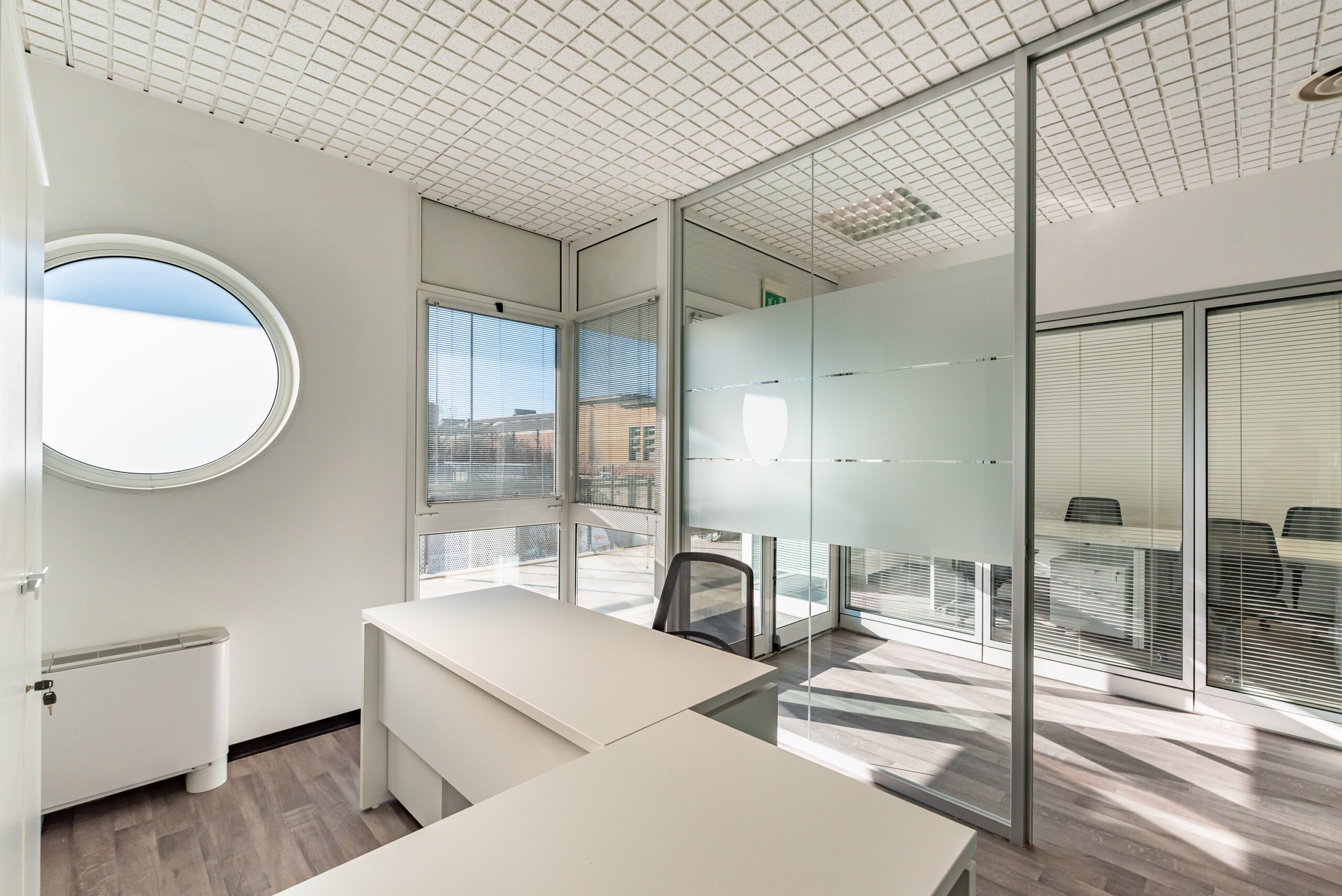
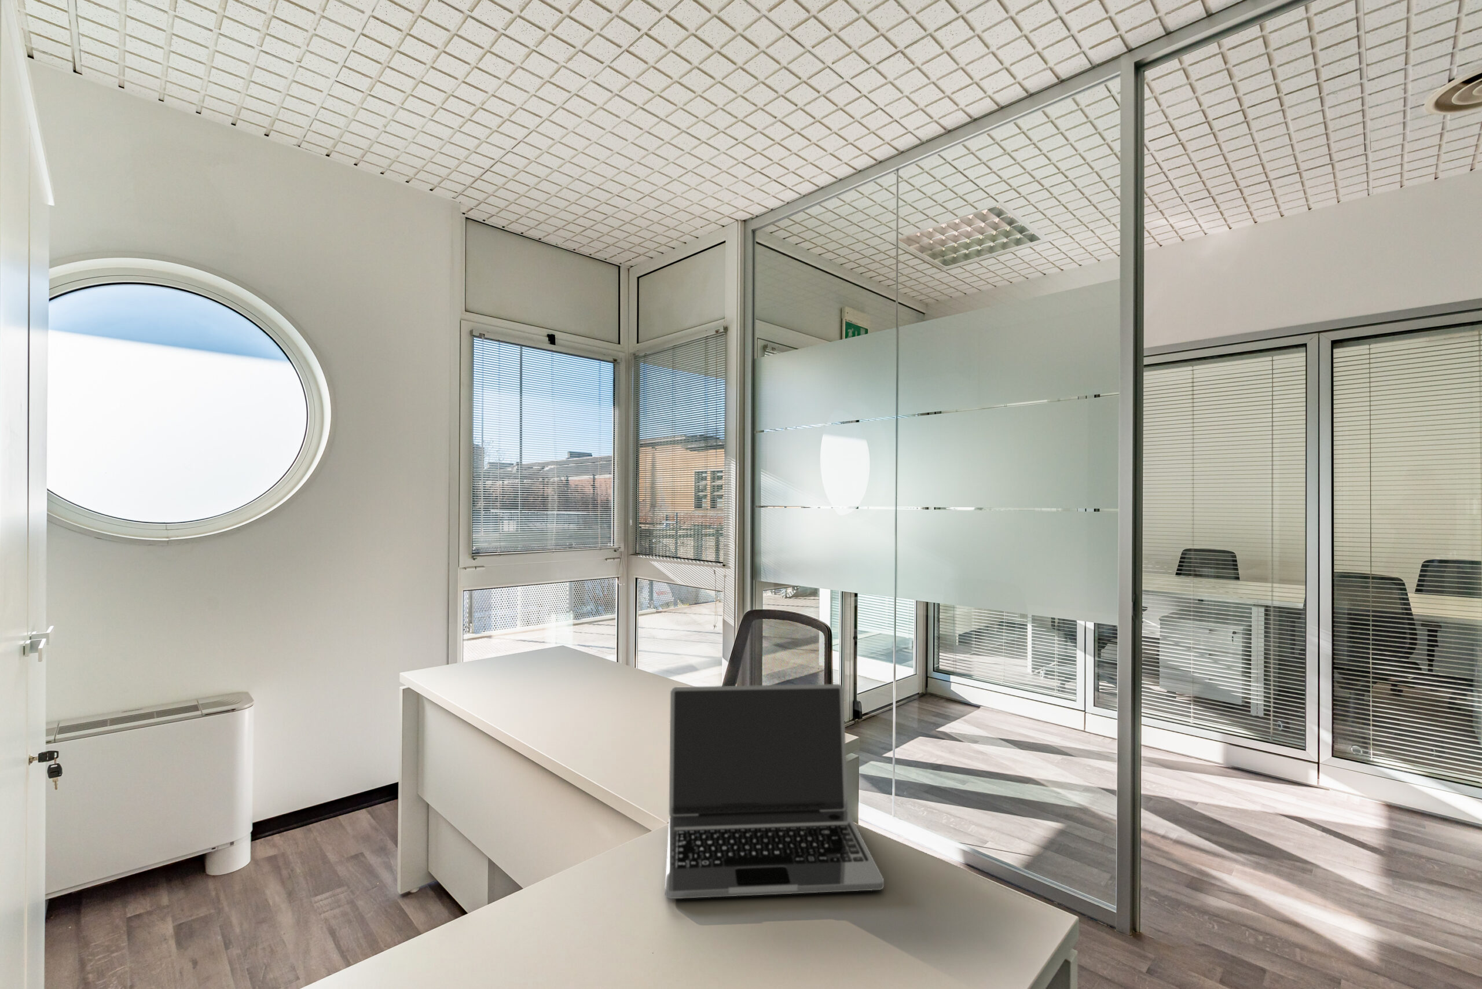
+ laptop (766, 777)
